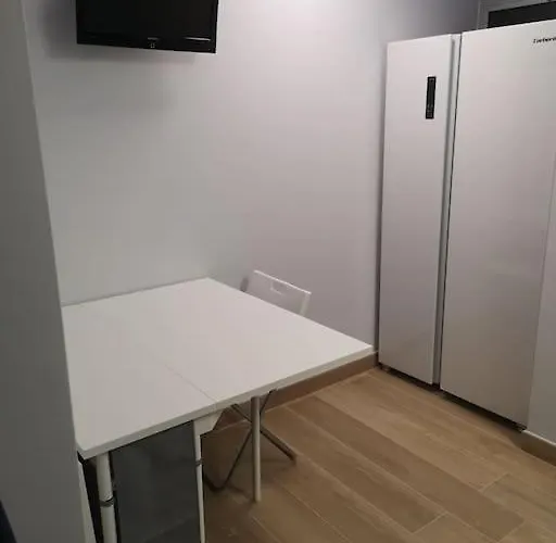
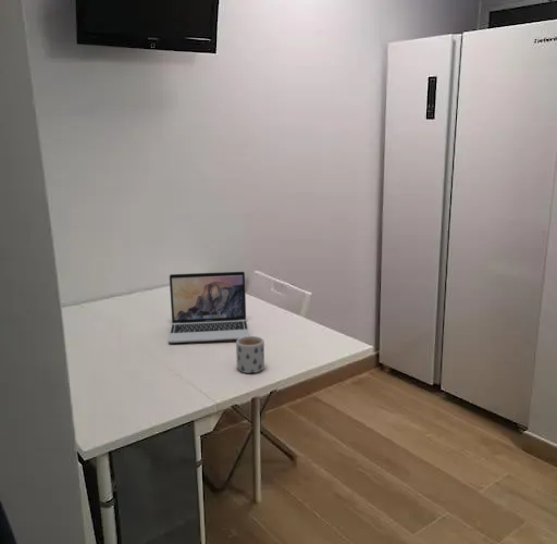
+ mug (250, 351)
+ laptop (208, 306)
